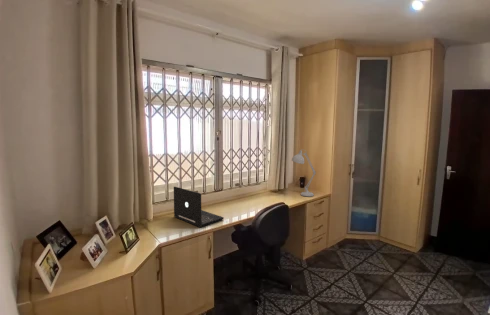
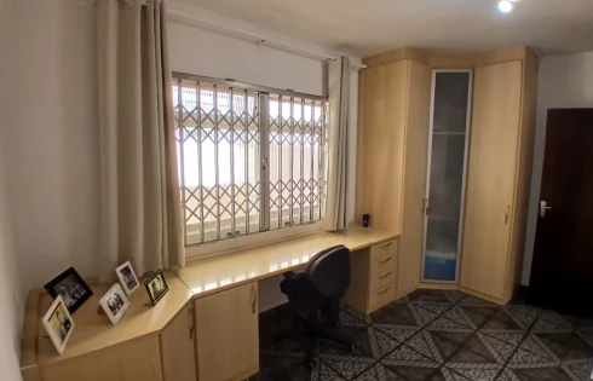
- desk lamp (303, 163)
- laptop (198, 203)
